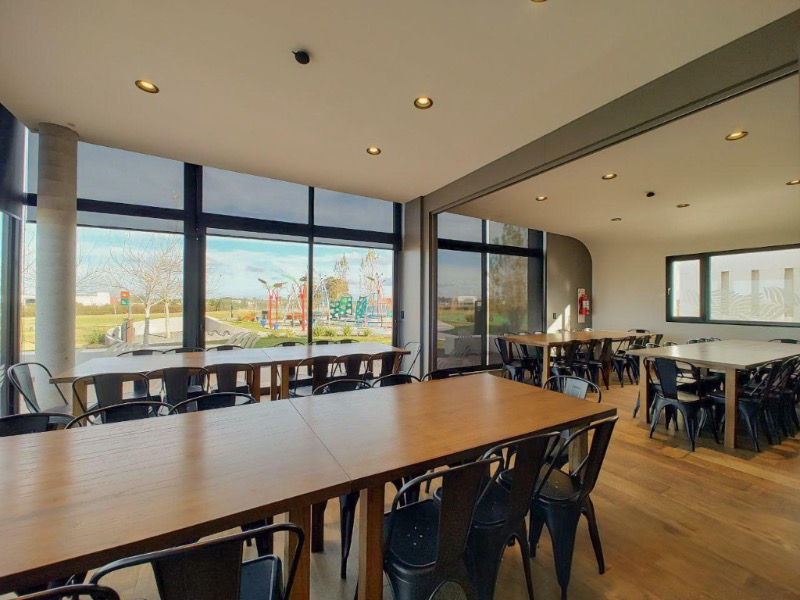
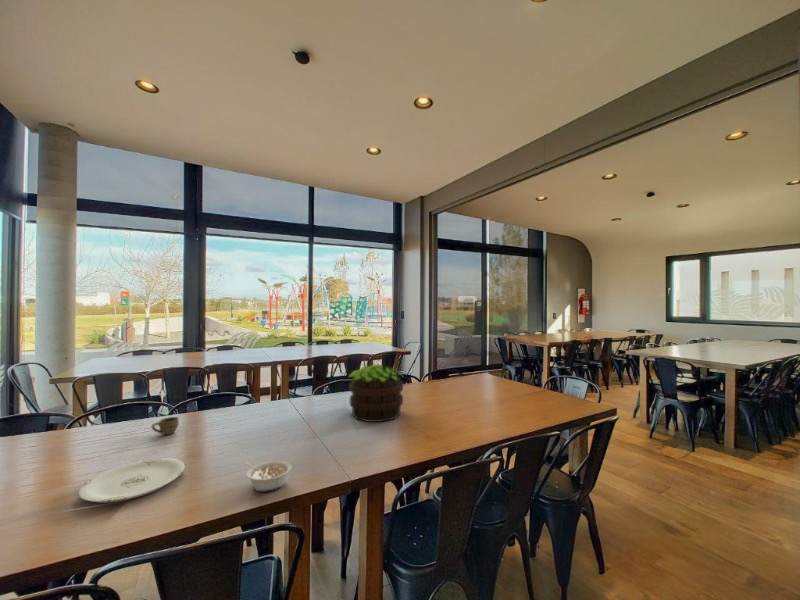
+ legume (267, 476)
+ plate (135, 480)
+ cup (165, 426)
+ potted plant (376, 389)
